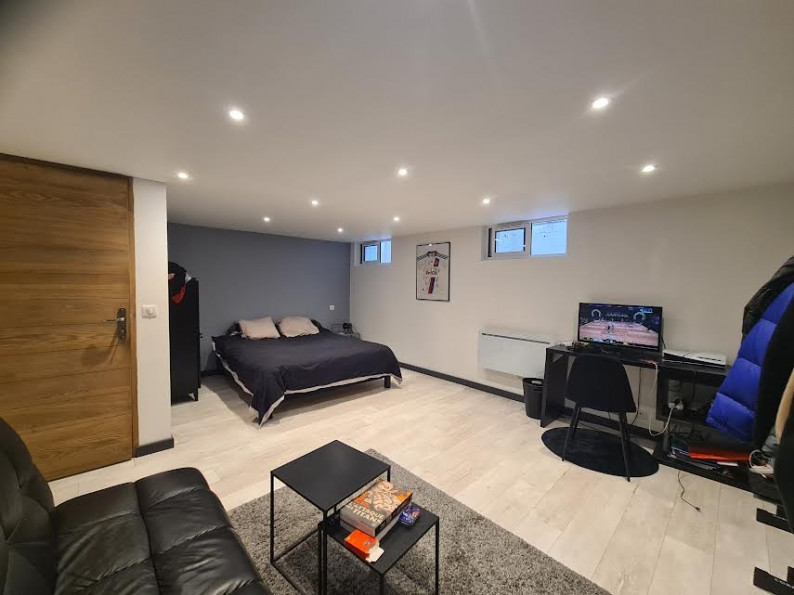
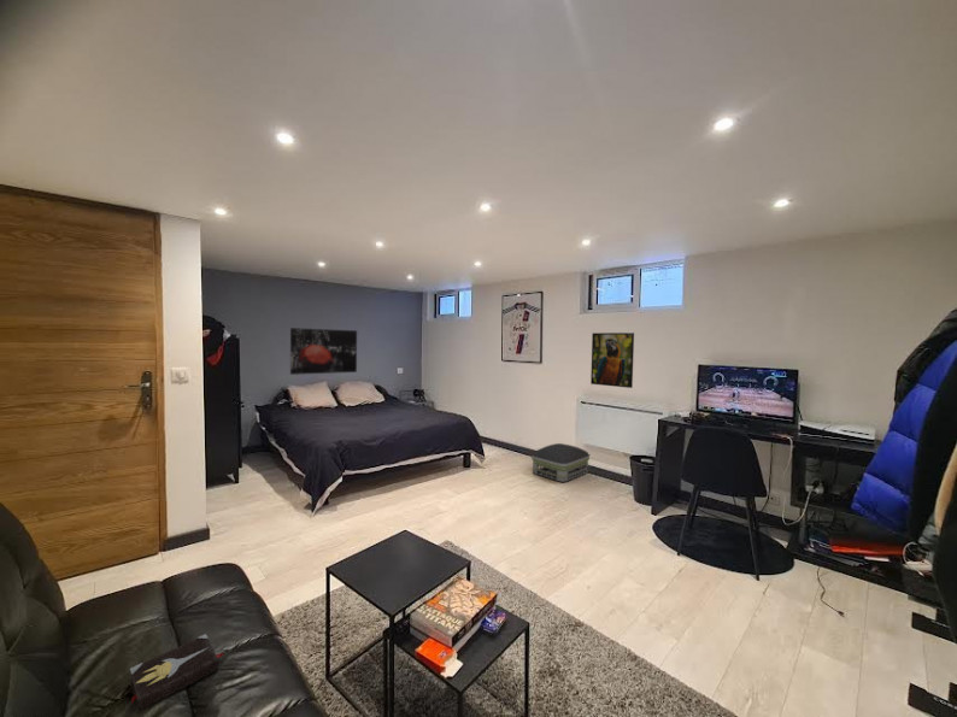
+ wall art (325, 351)
+ hardback book (175, 668)
+ air purifier (560, 459)
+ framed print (611, 359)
